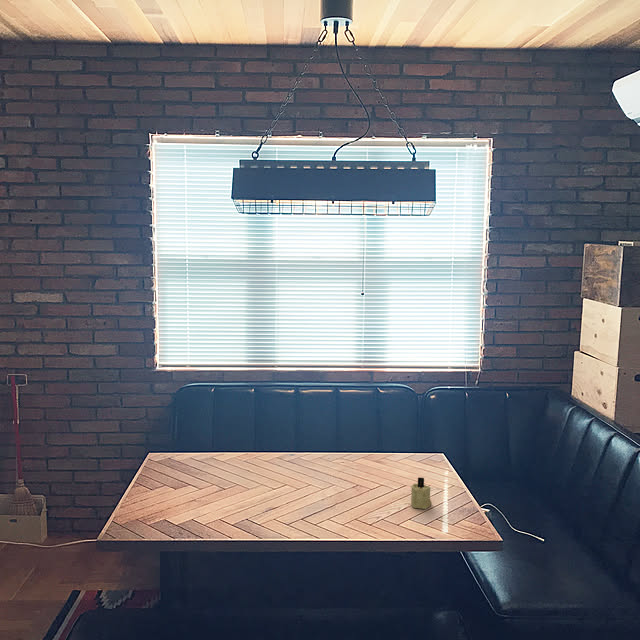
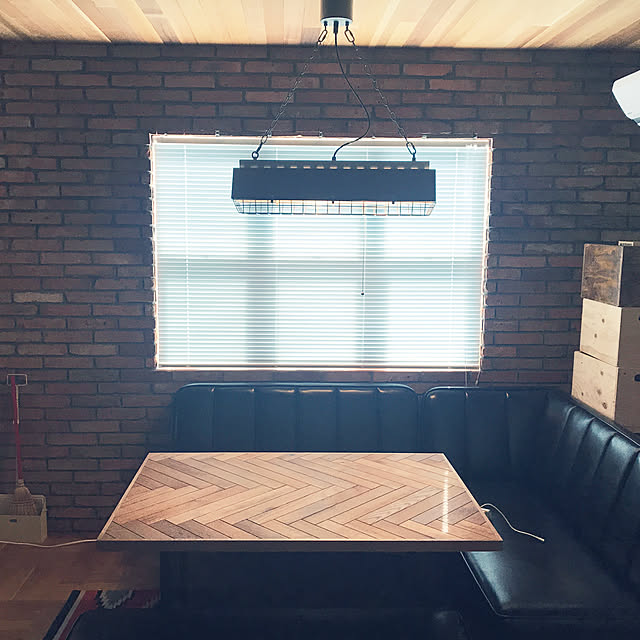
- candle (421, 491)
